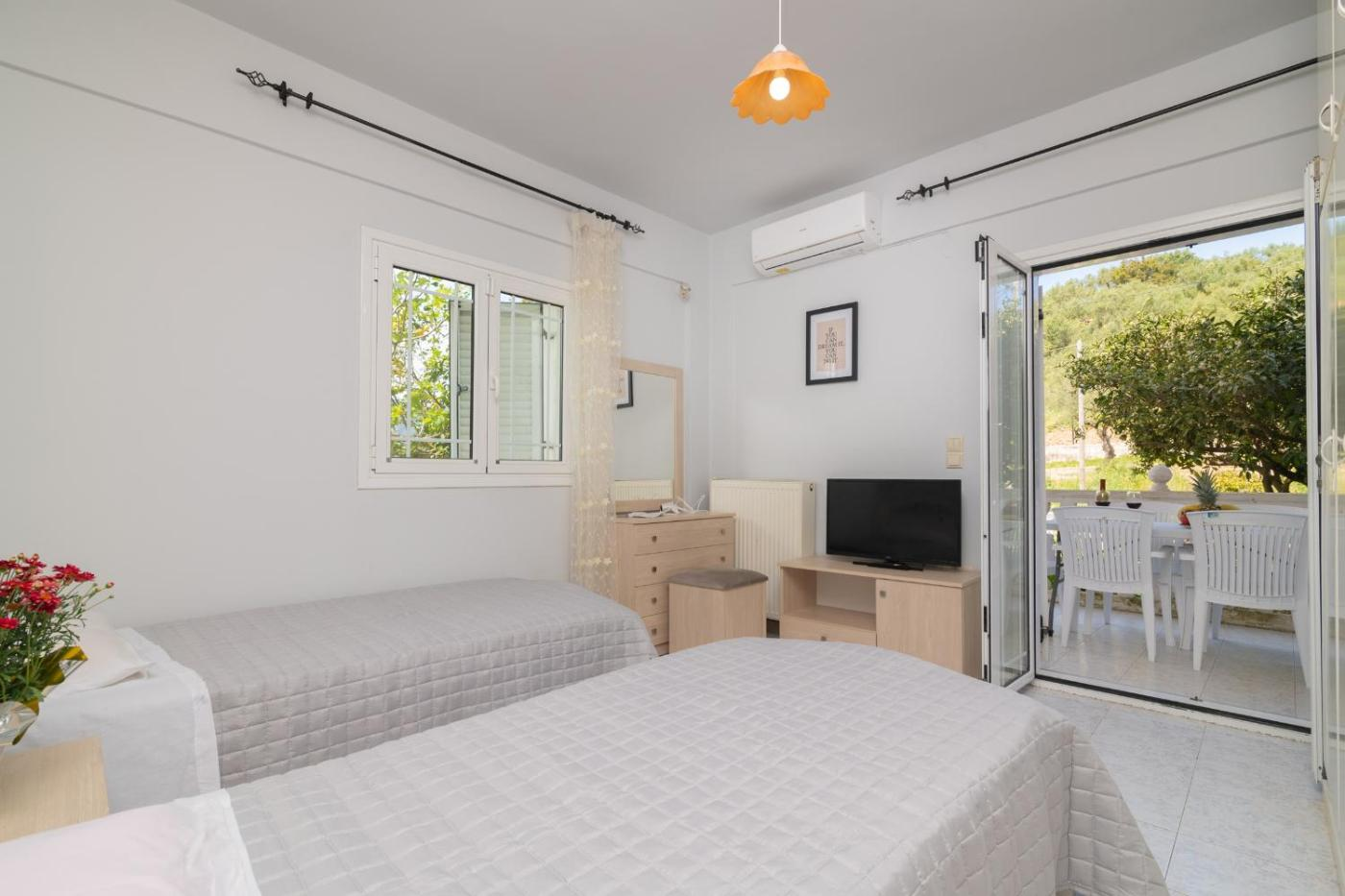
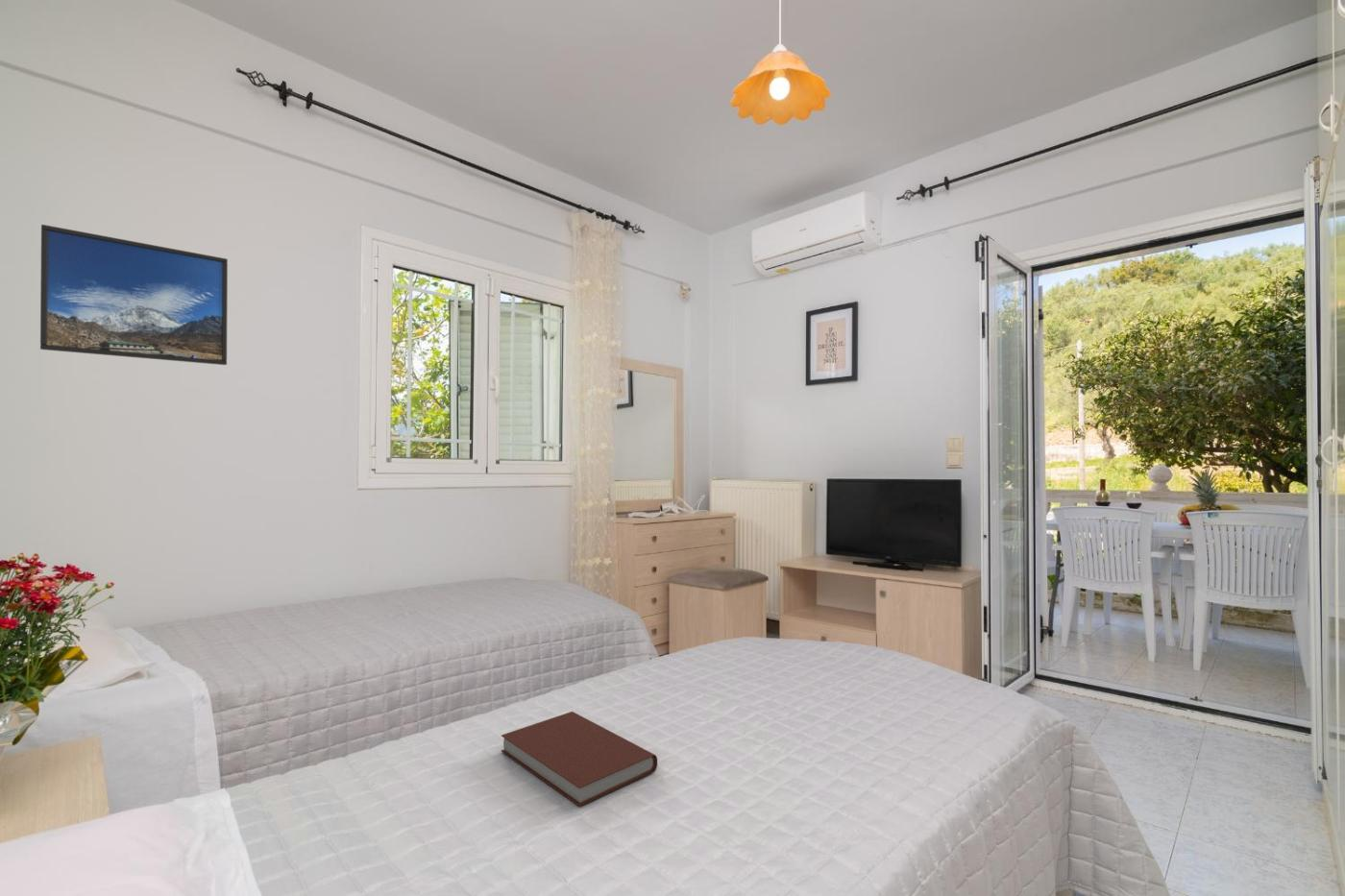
+ book (576, 752)
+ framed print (141, 301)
